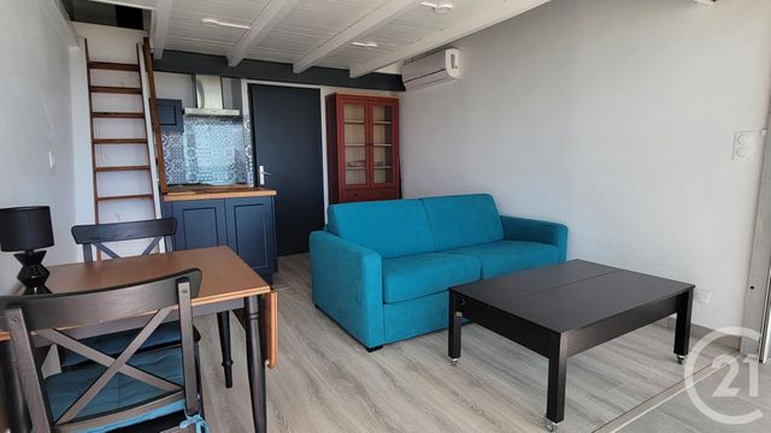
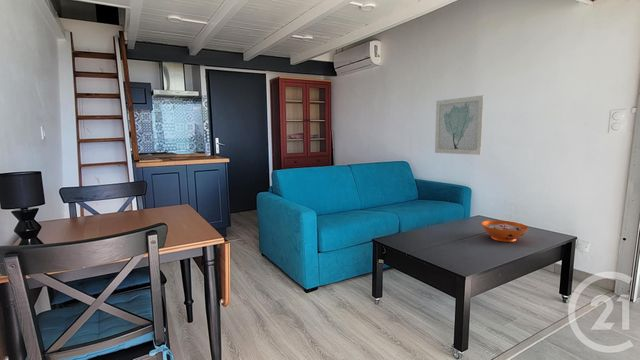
+ decorative bowl (503, 231)
+ wall art (457, 126)
